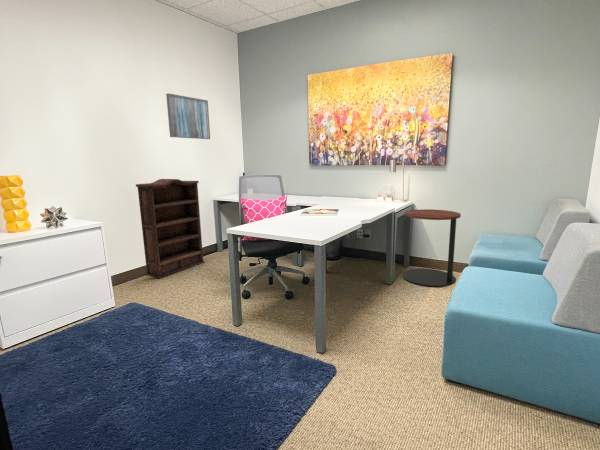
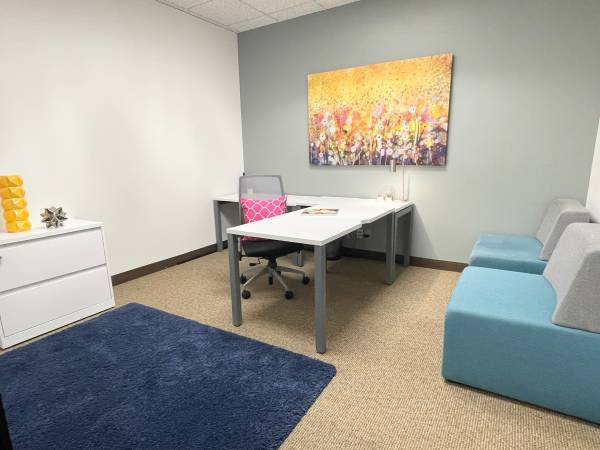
- wall art (189, 117)
- side table (449, 245)
- bookshelf (172, 224)
